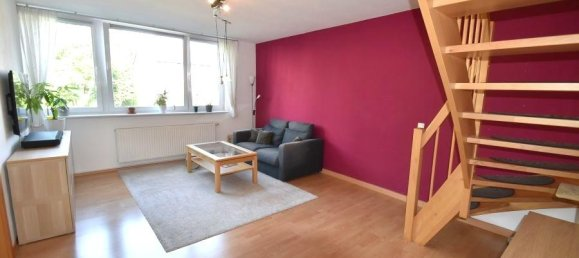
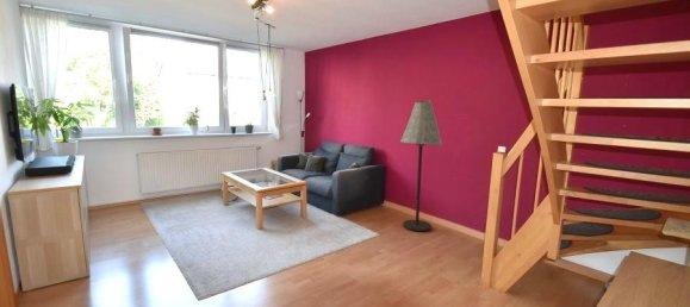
+ floor lamp (419, 164)
